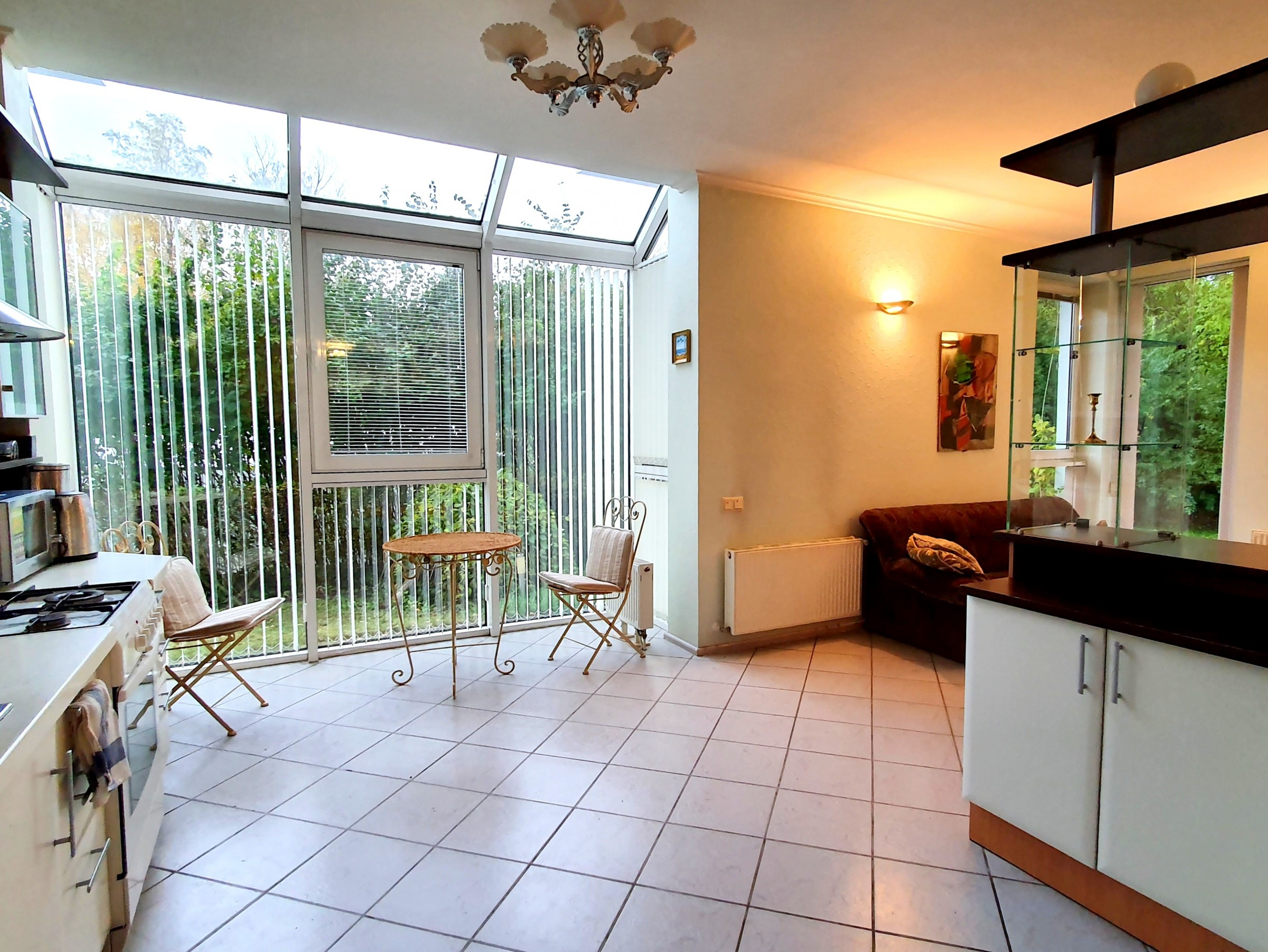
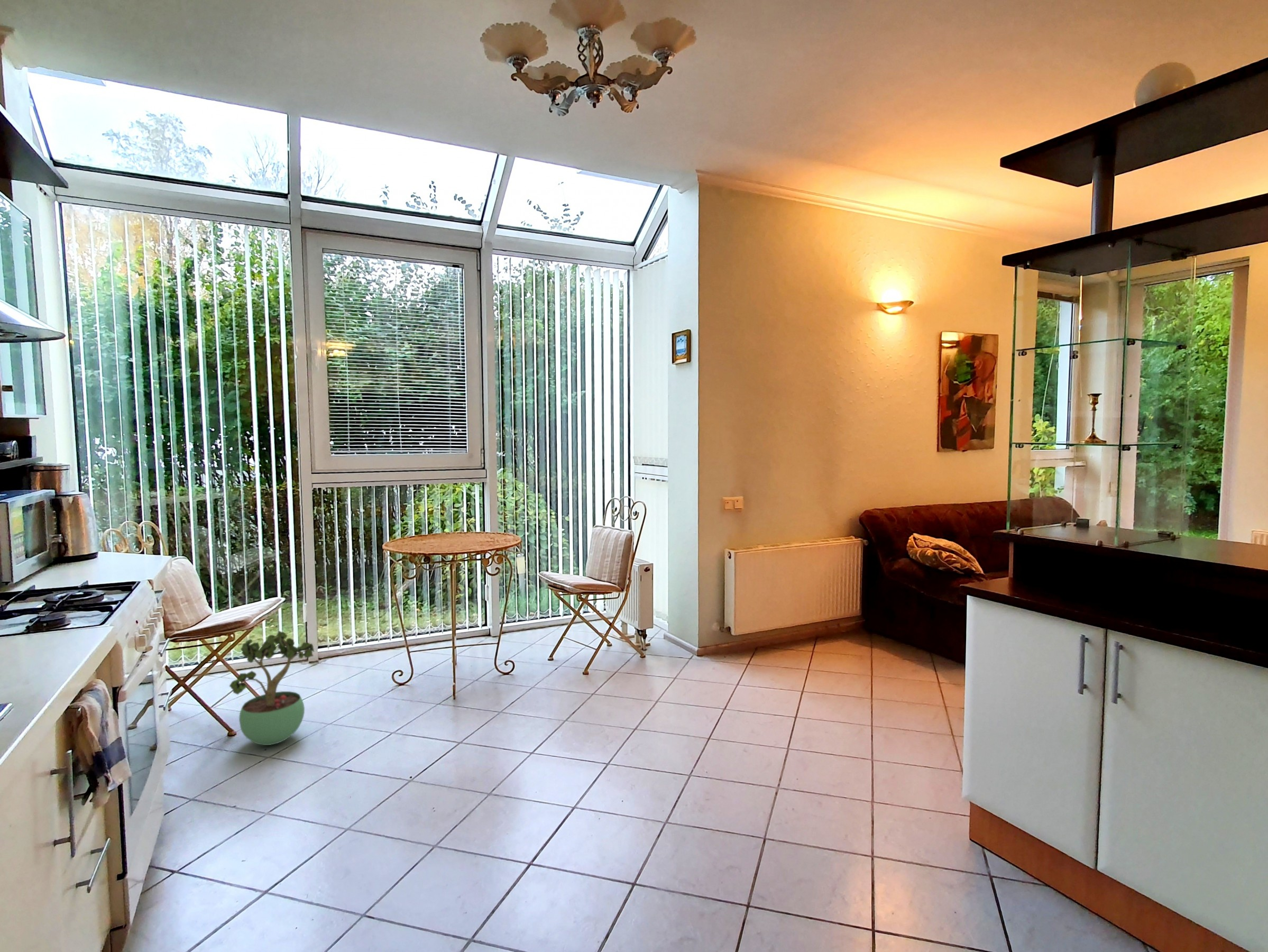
+ potted plant (274, 686)
